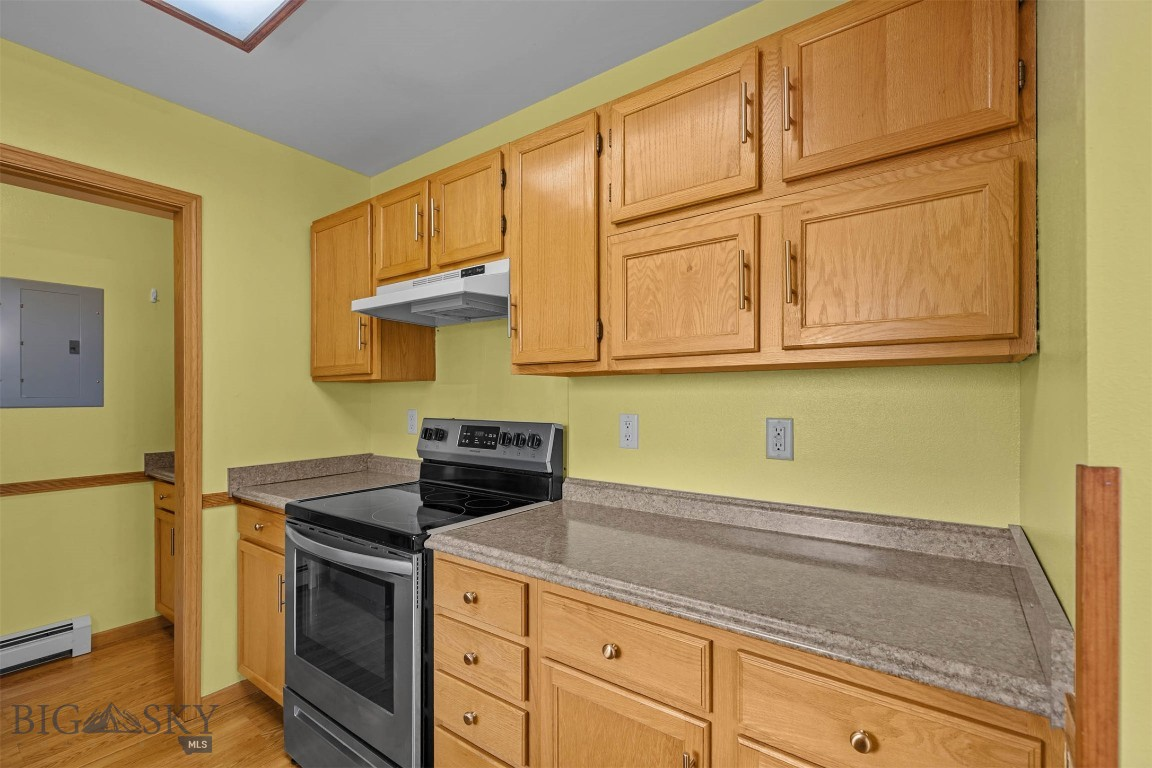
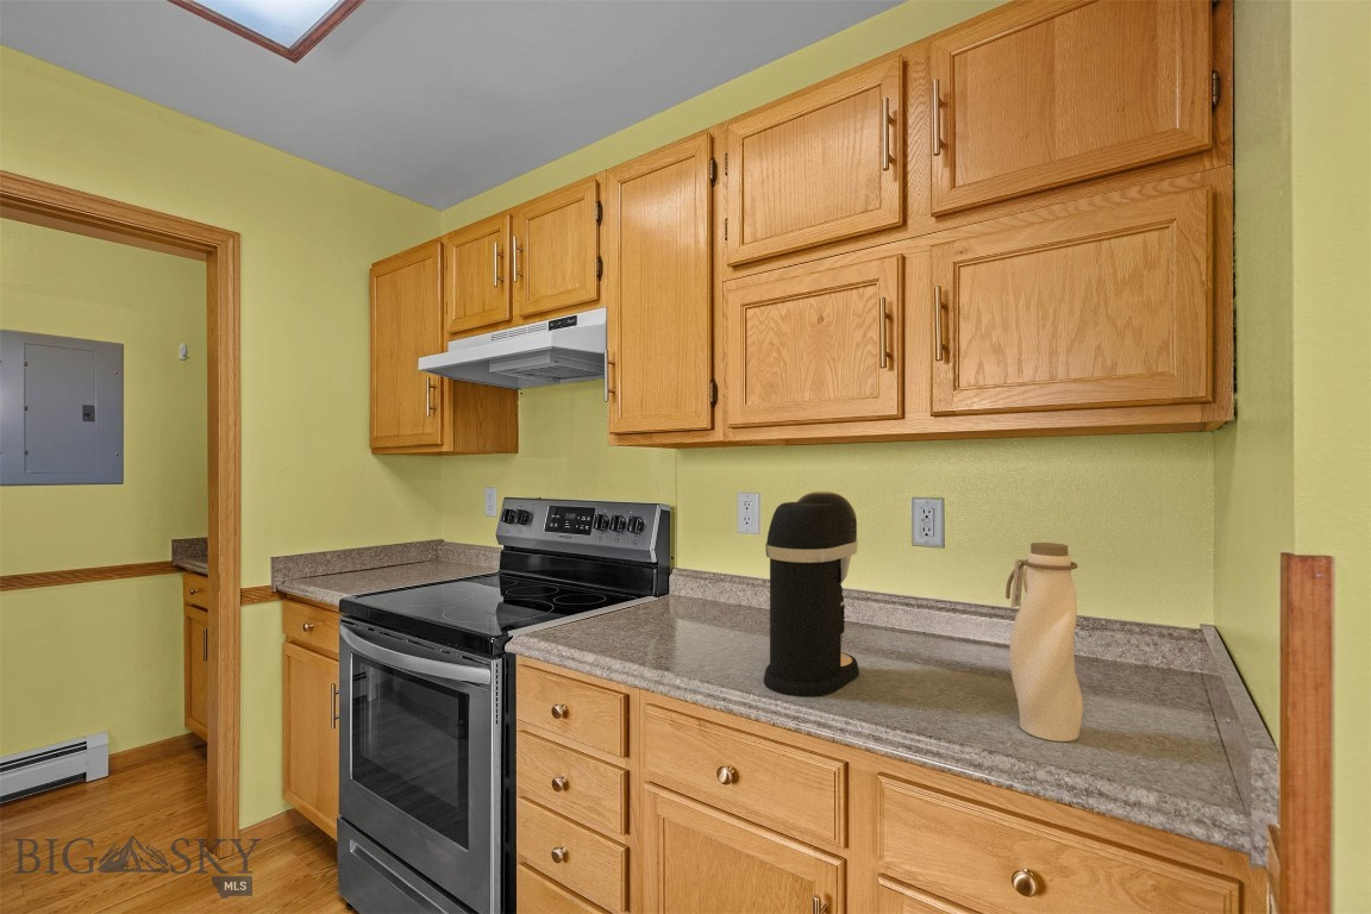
+ water bottle (1043, 637)
+ coffee maker (812, 584)
